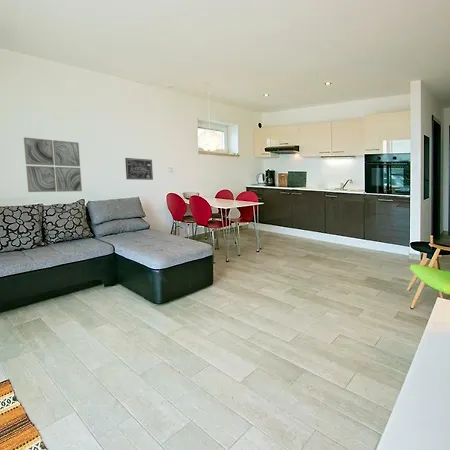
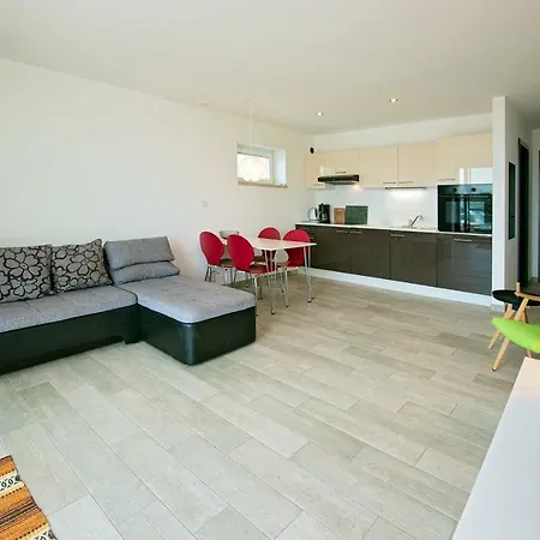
- wall art (55, 165)
- wall art (139, 169)
